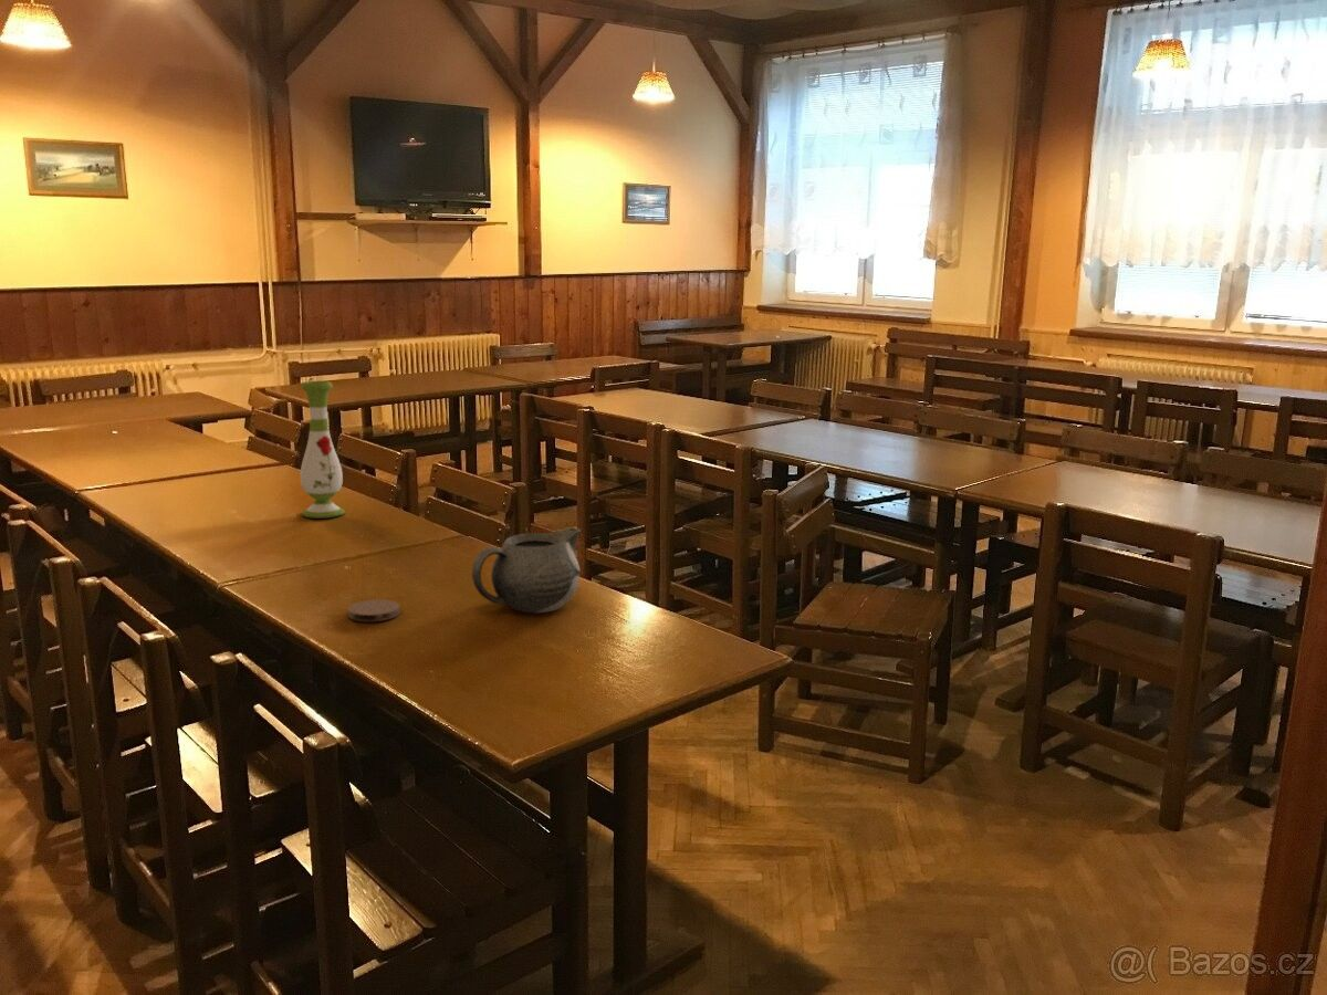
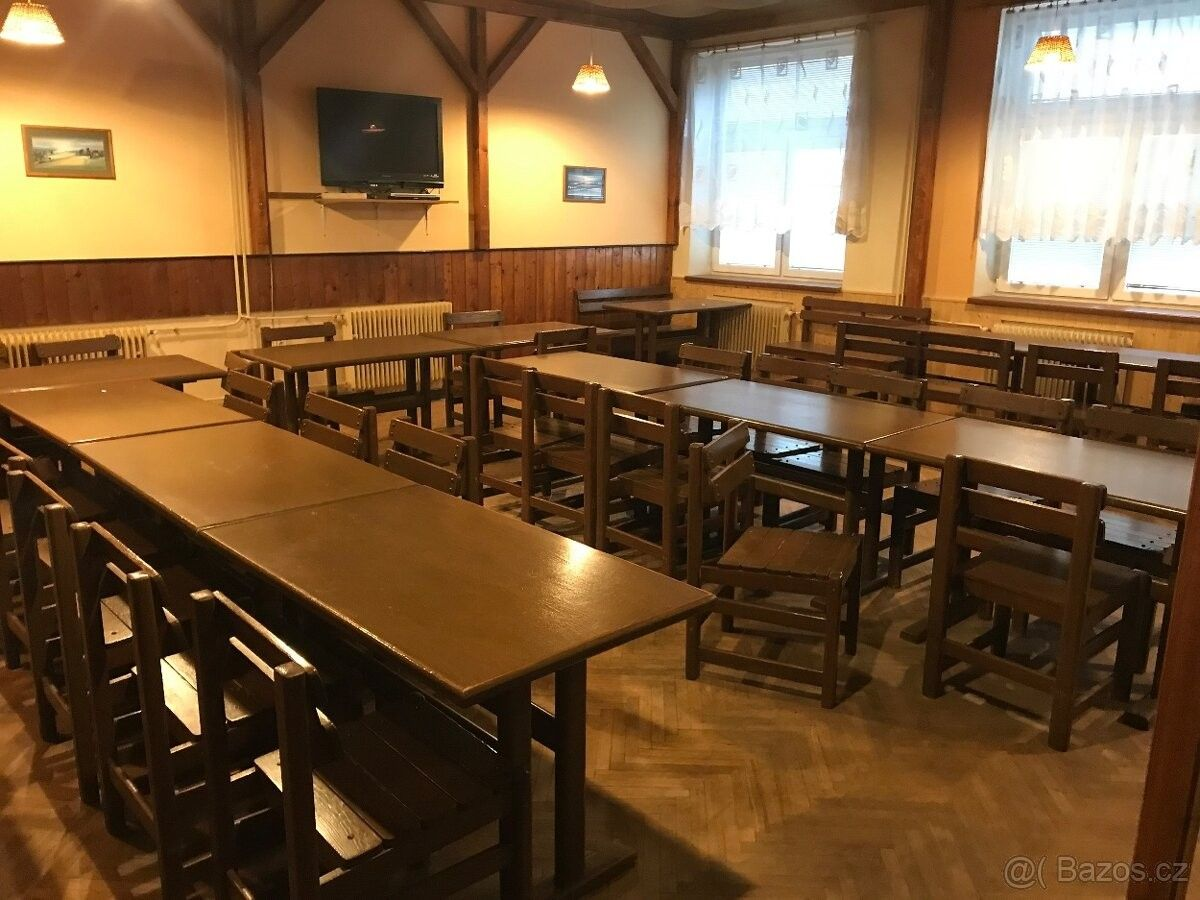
- teapot (529, 570)
- vase (320, 448)
- coaster (374, 610)
